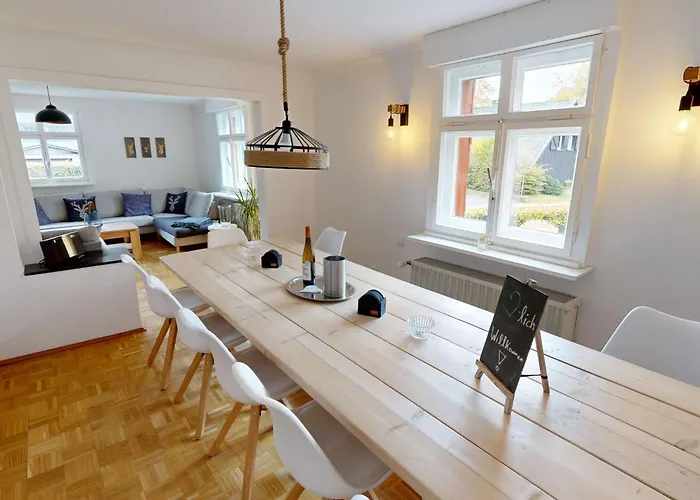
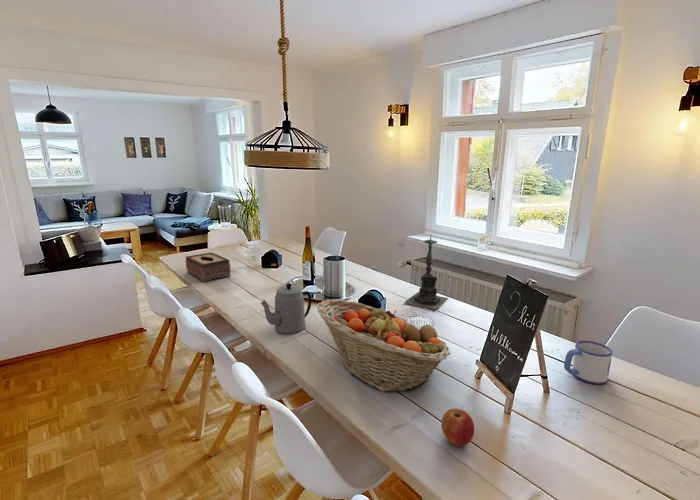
+ apple (457, 427)
+ teapot (287, 306)
+ tissue box (207, 266)
+ fruit basket (380, 336)
+ candle holder (428, 266)
+ mug (585, 361)
